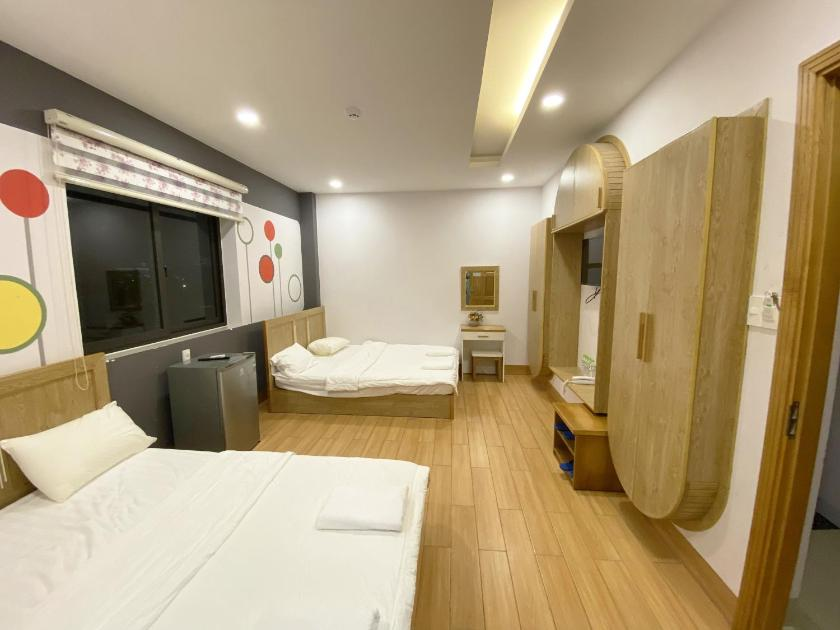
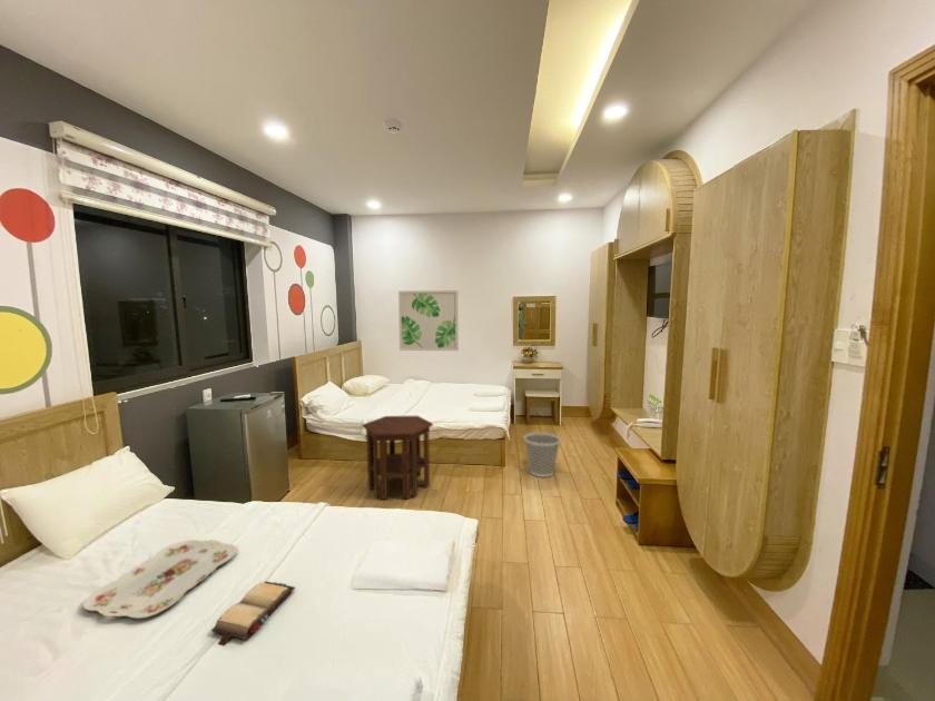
+ serving tray (168, 574)
+ side table (397, 454)
+ hardback book (256, 606)
+ wastebasket (541, 455)
+ wall art (427, 320)
